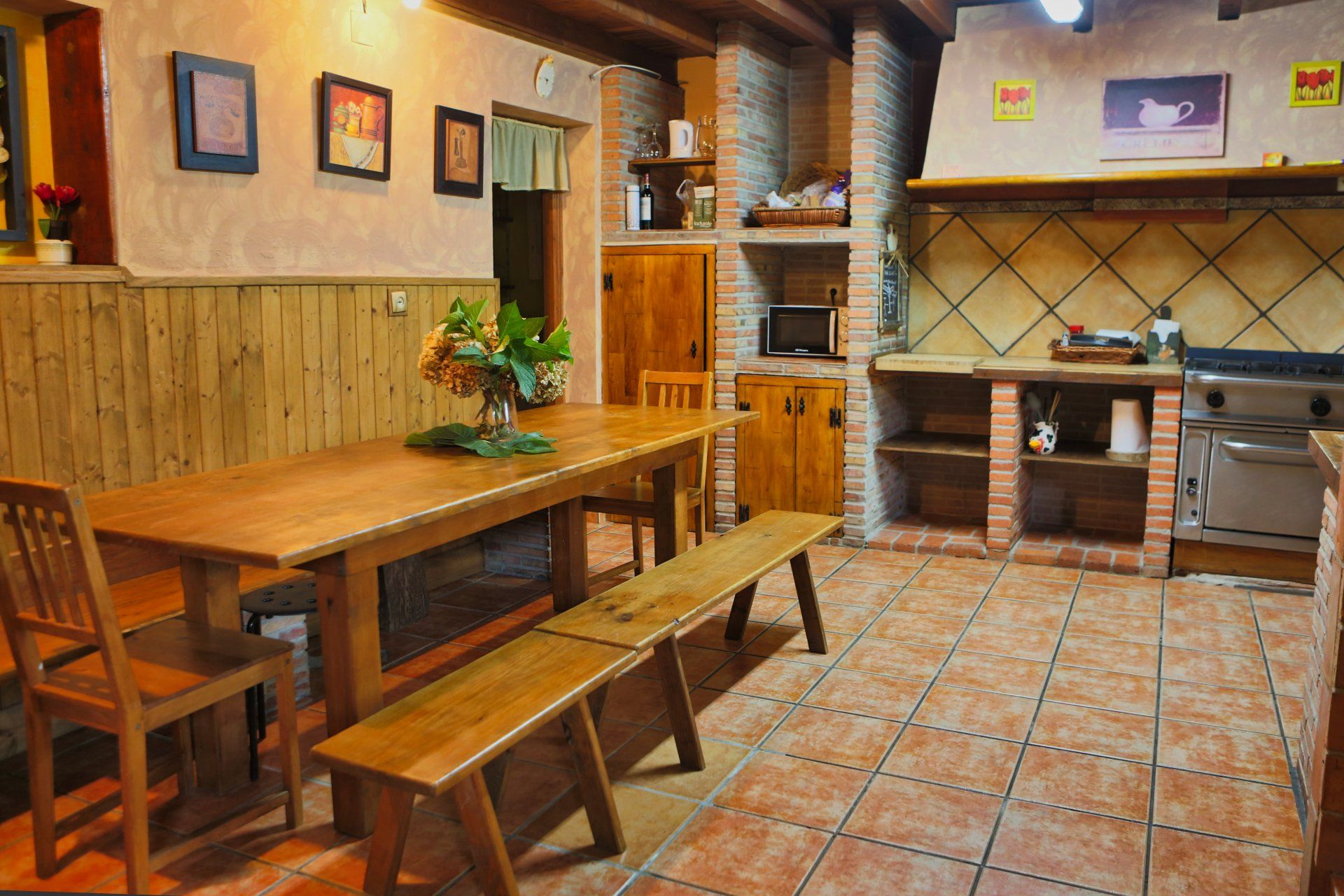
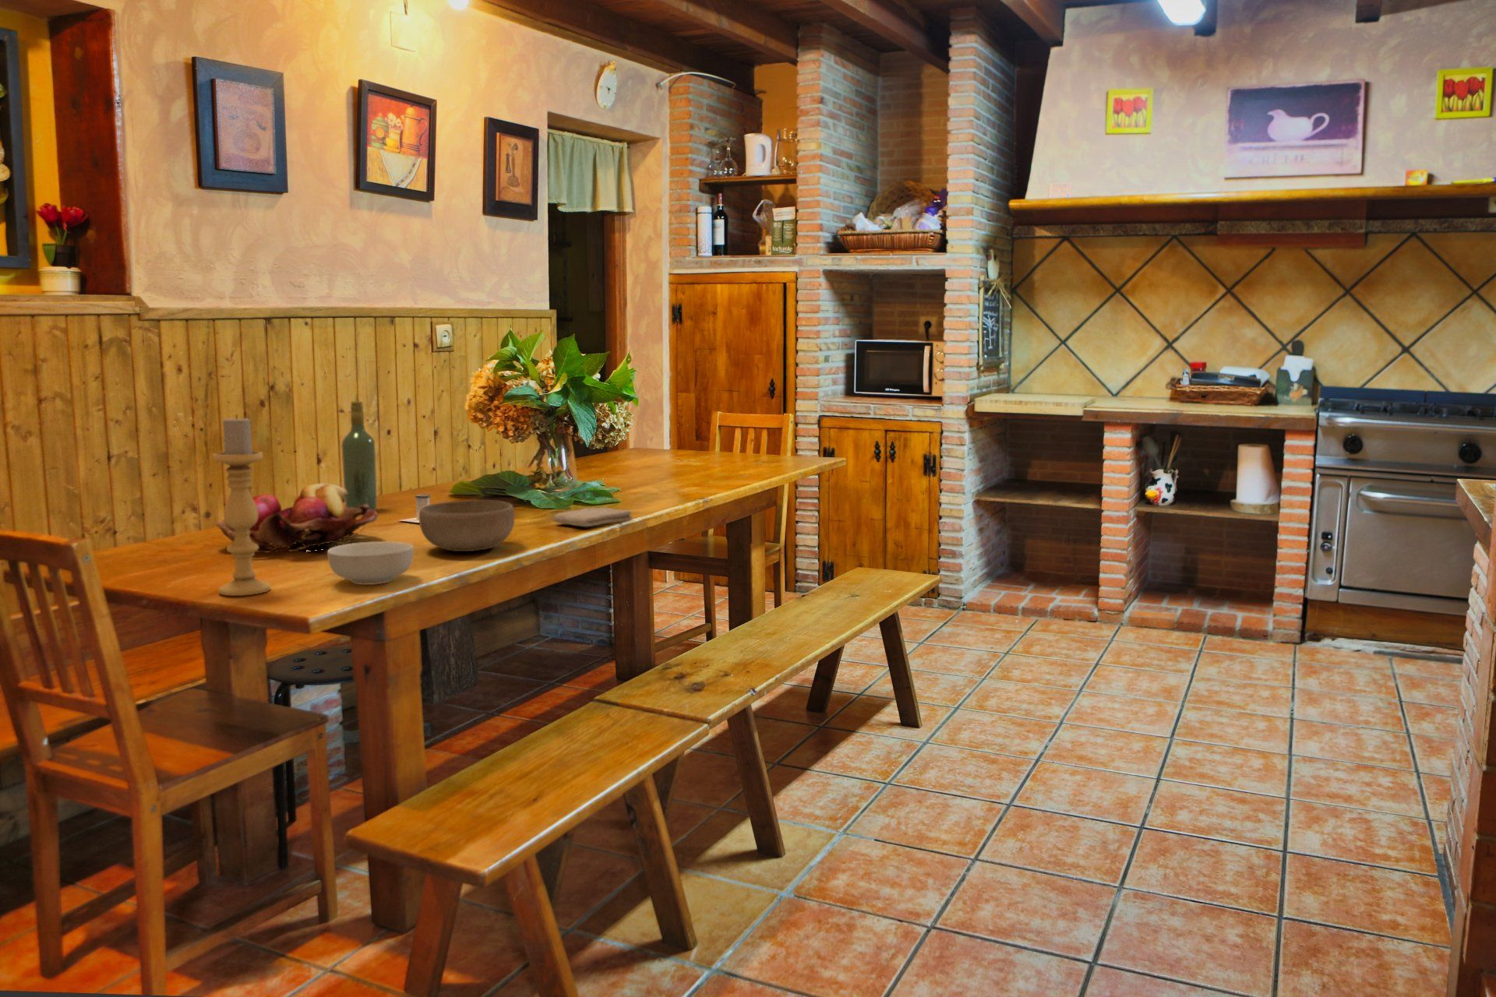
+ washcloth (593, 515)
+ cereal bowl (371, 564)
+ fruit basket (303, 515)
+ candle holder (240, 503)
+ bowl (468, 526)
+ salt shaker (422, 506)
+ wine bottle (358, 456)
